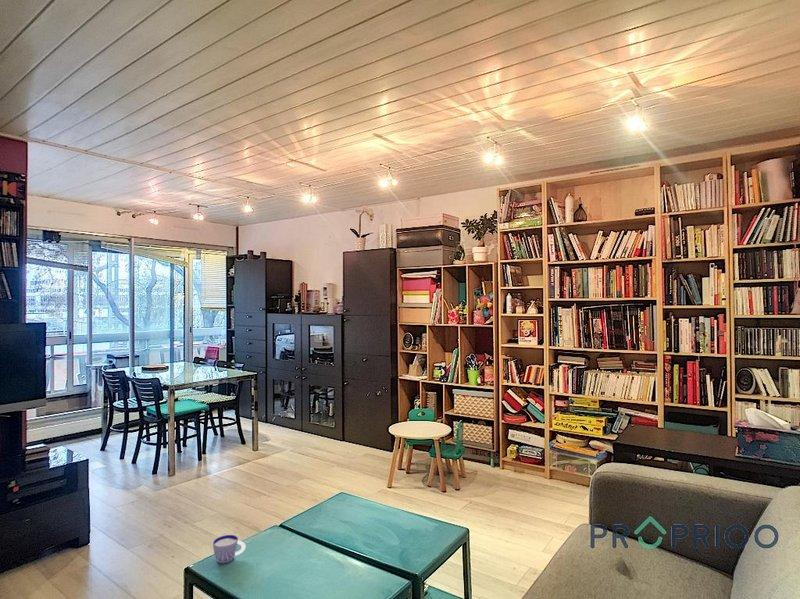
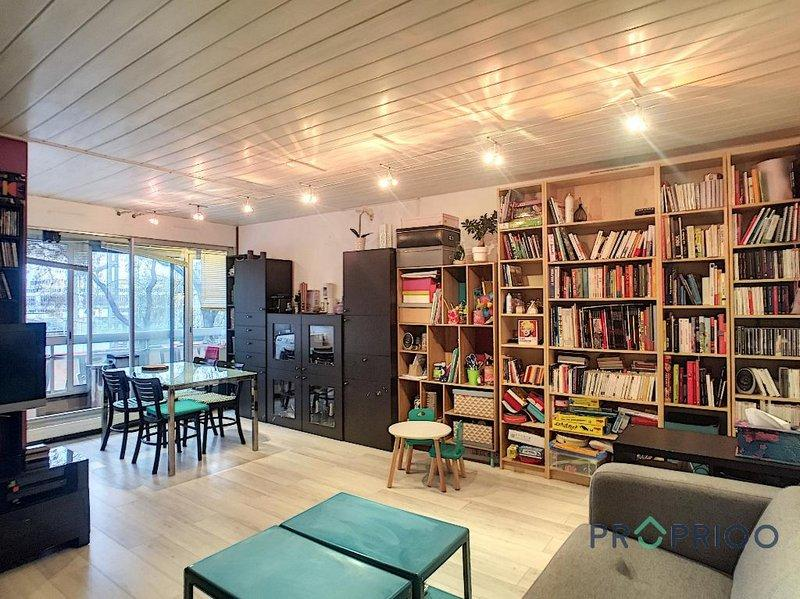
- cup (229, 549)
